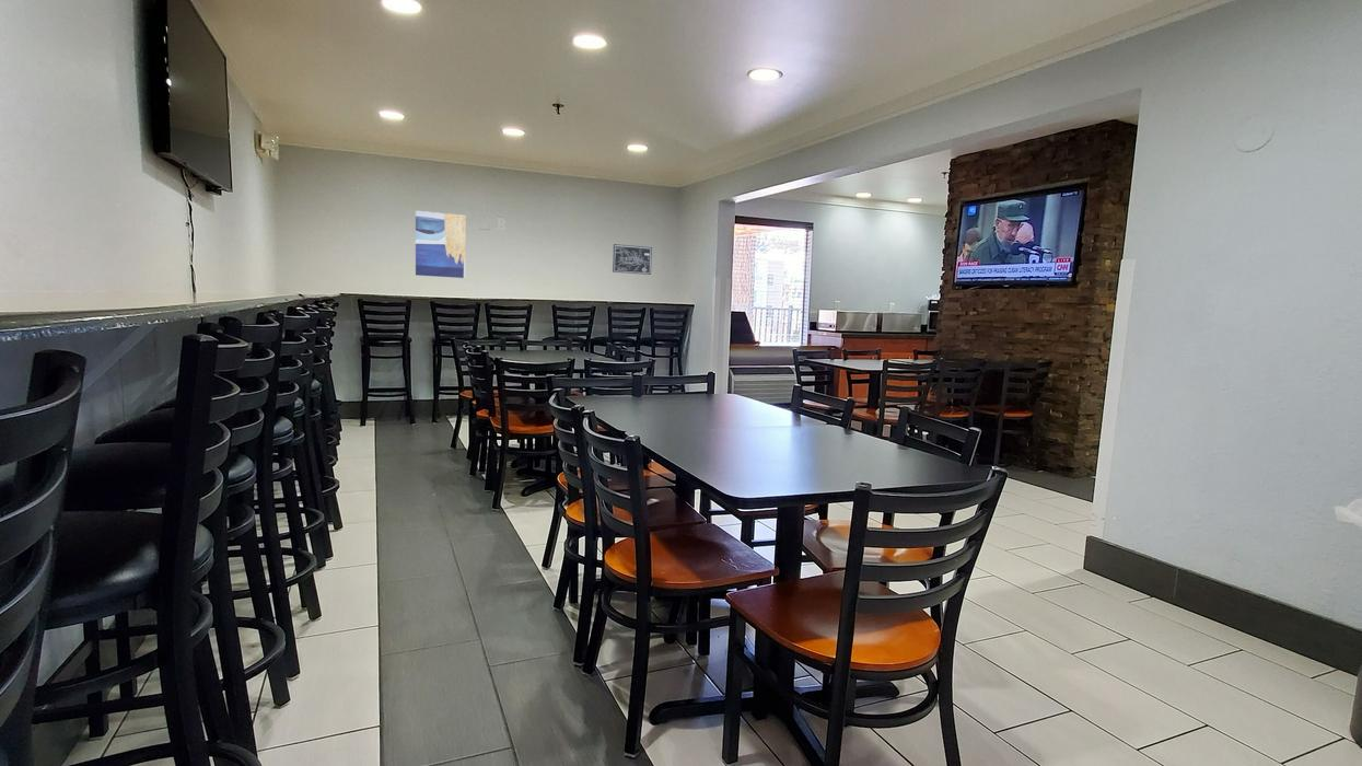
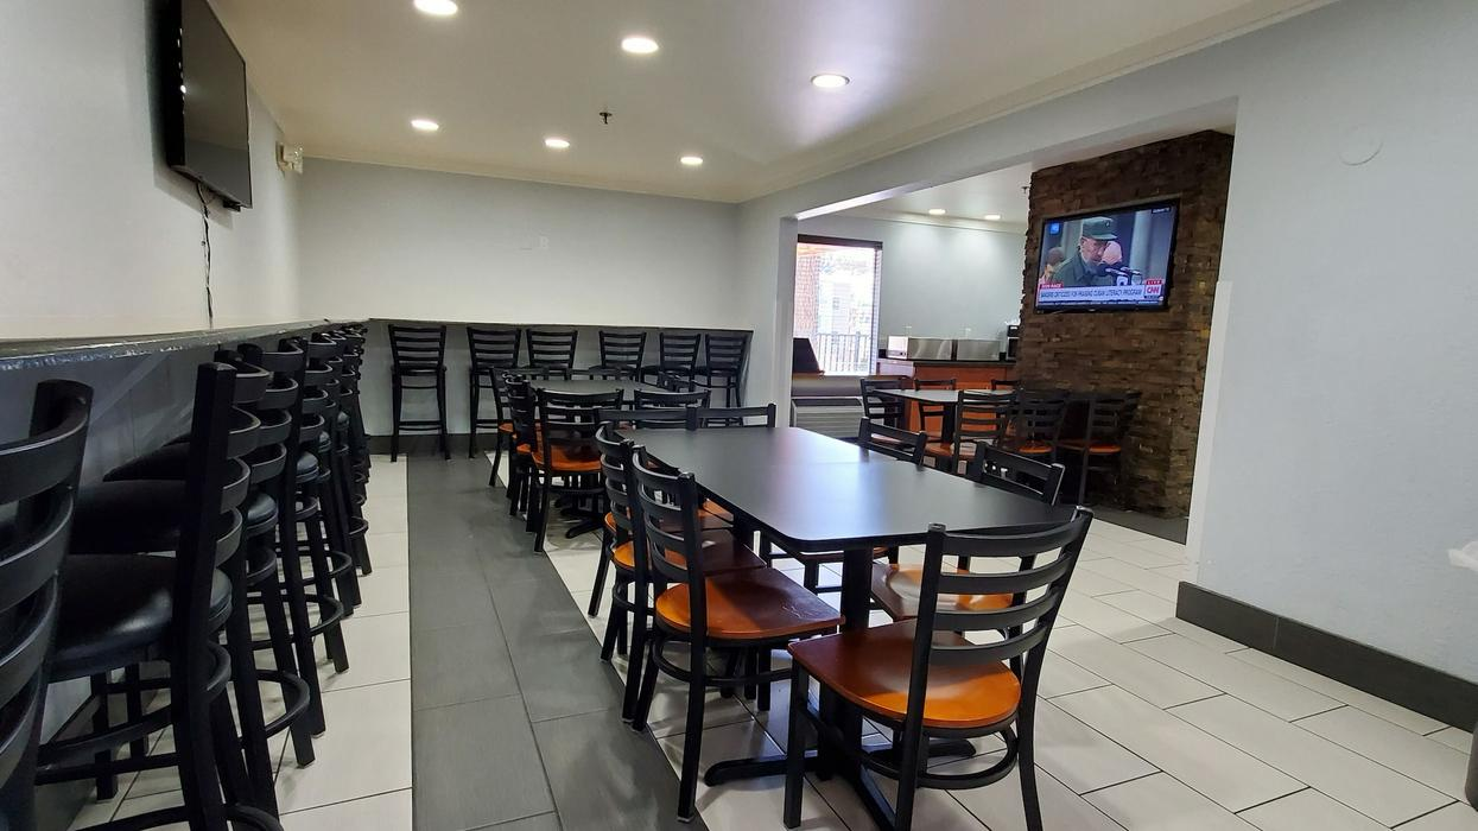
- wall art (440, 245)
- wall art (632, 259)
